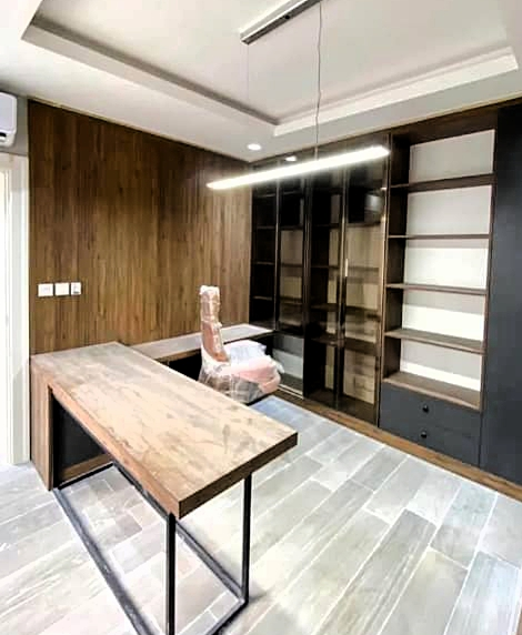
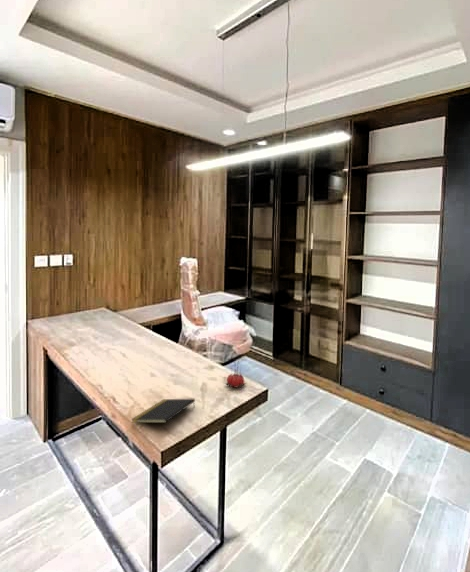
+ notepad (164, 410)
+ flower (236, 371)
